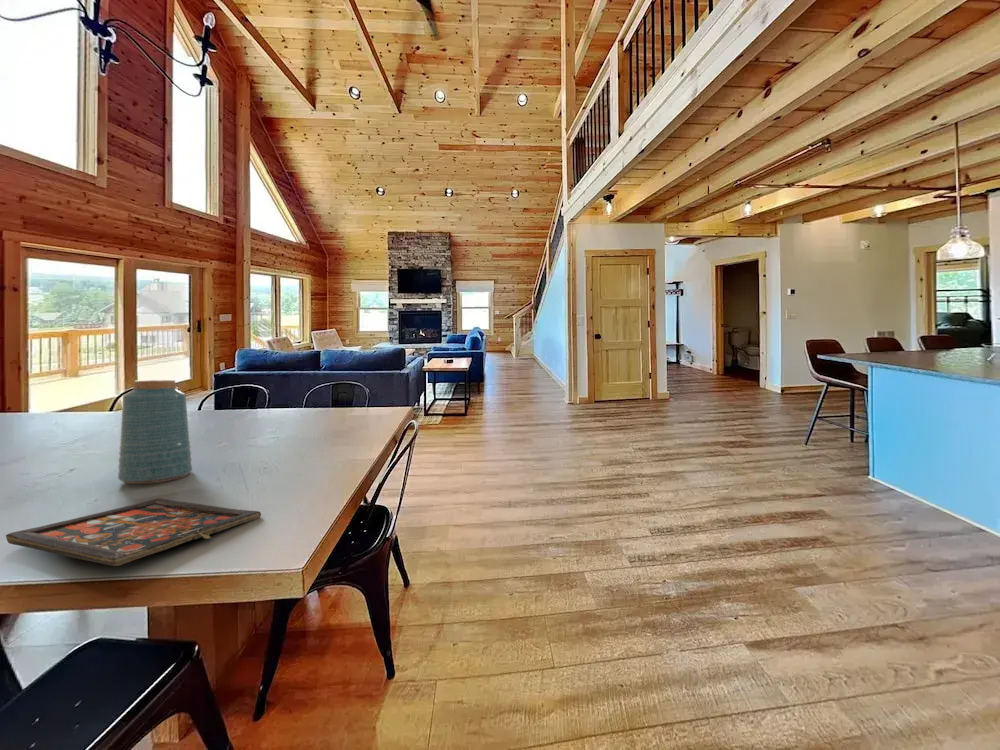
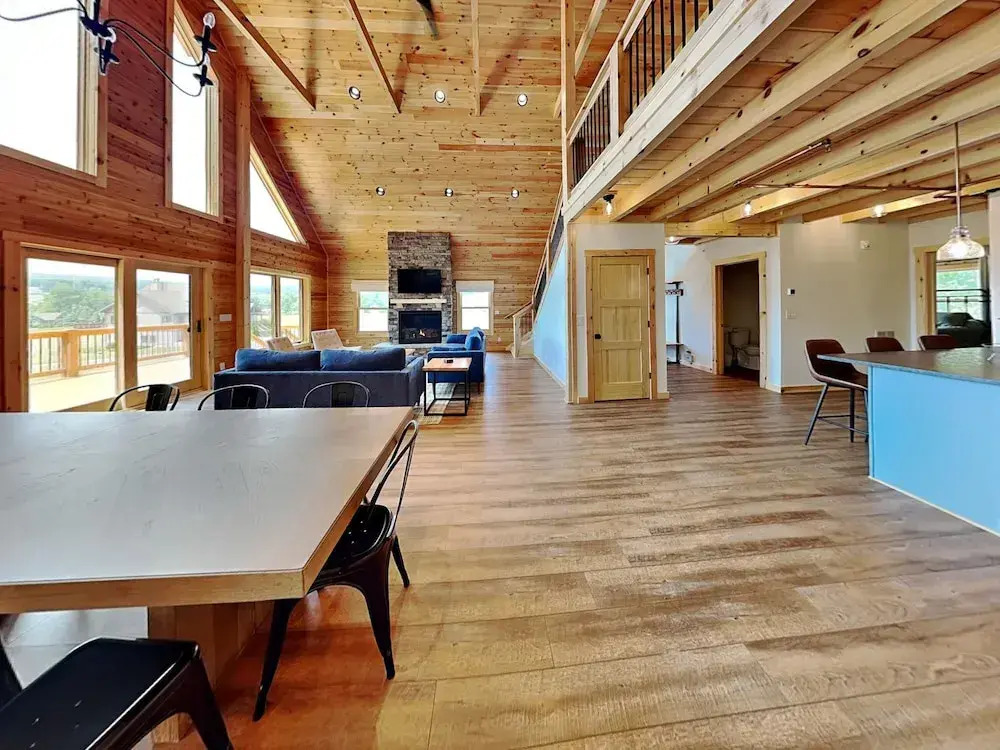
- board game (143, 526)
- vase (155, 429)
